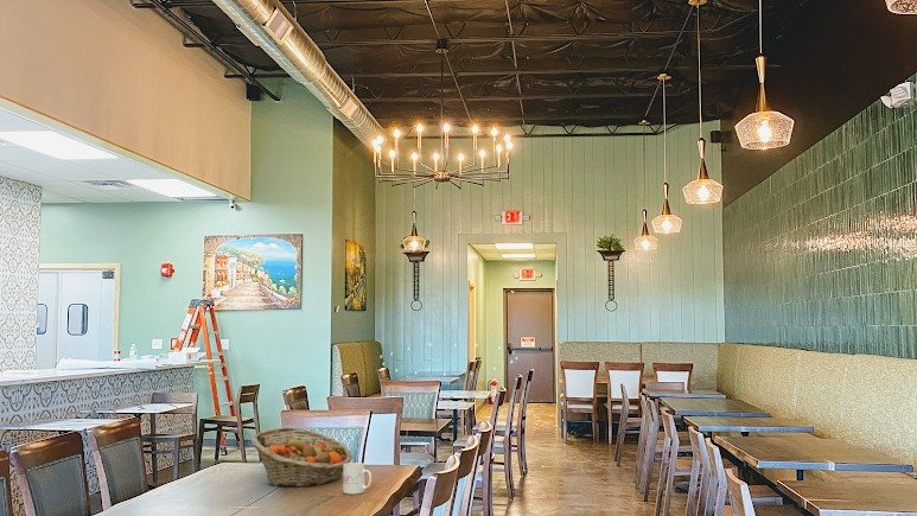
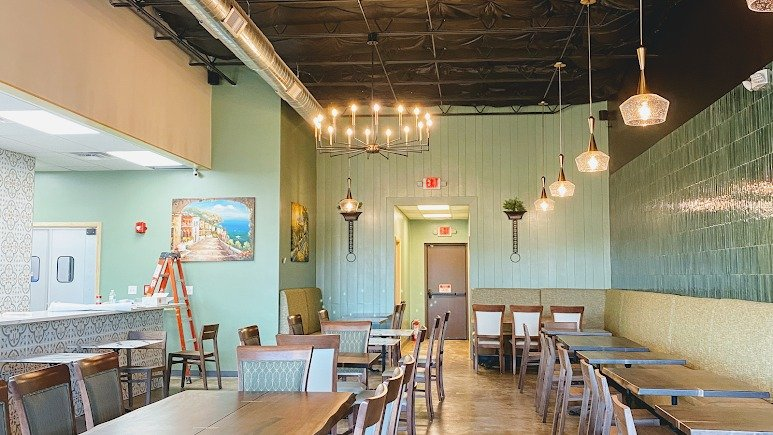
- fruit basket (301, 456)
- mug (357, 478)
